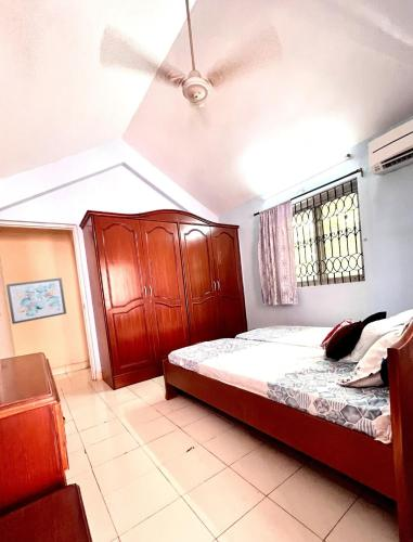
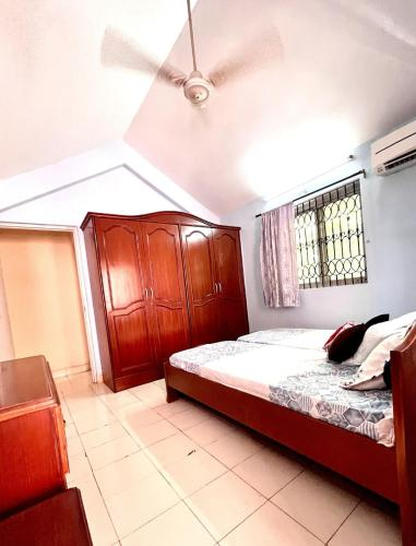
- wall art (38, 299)
